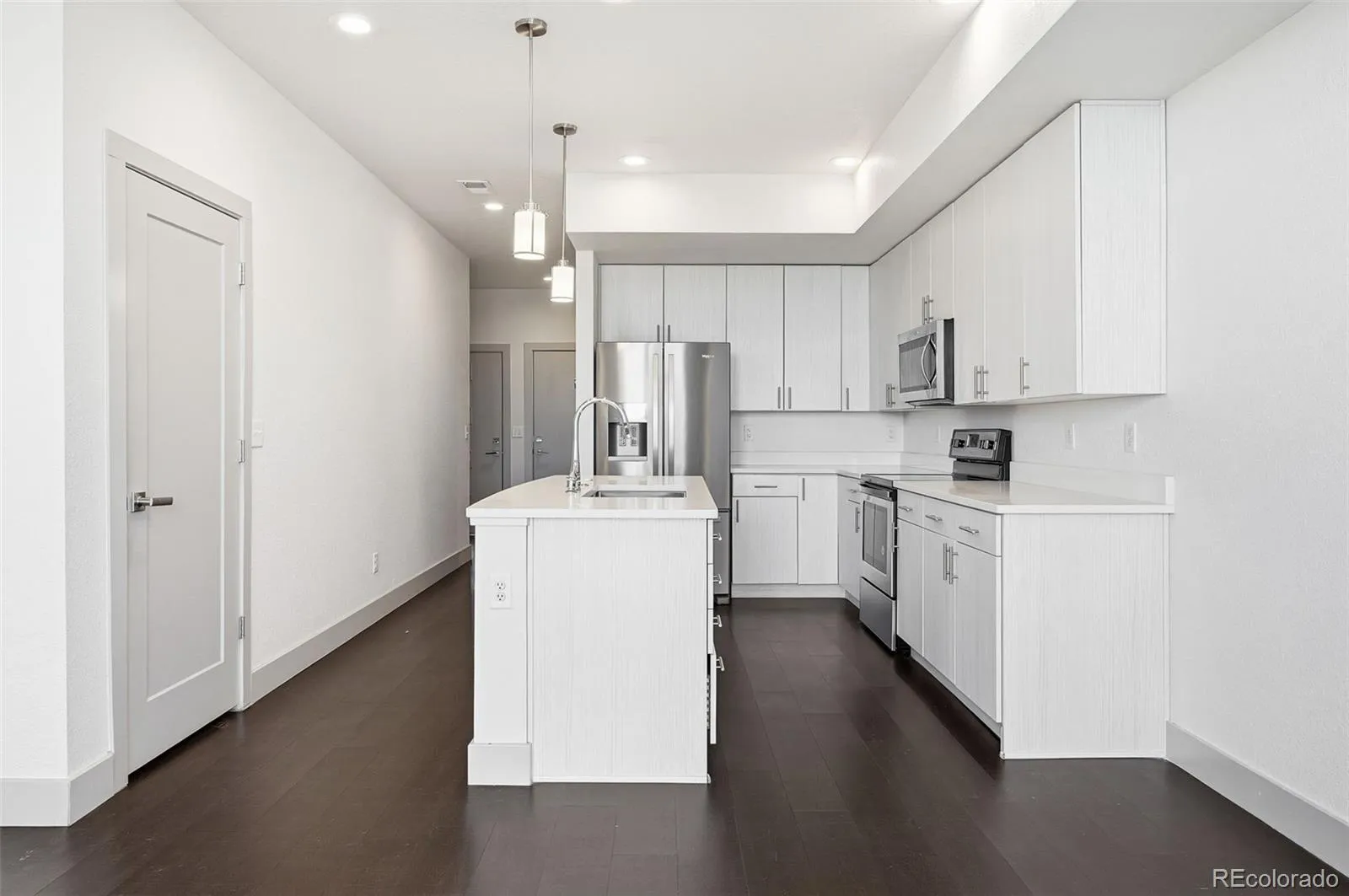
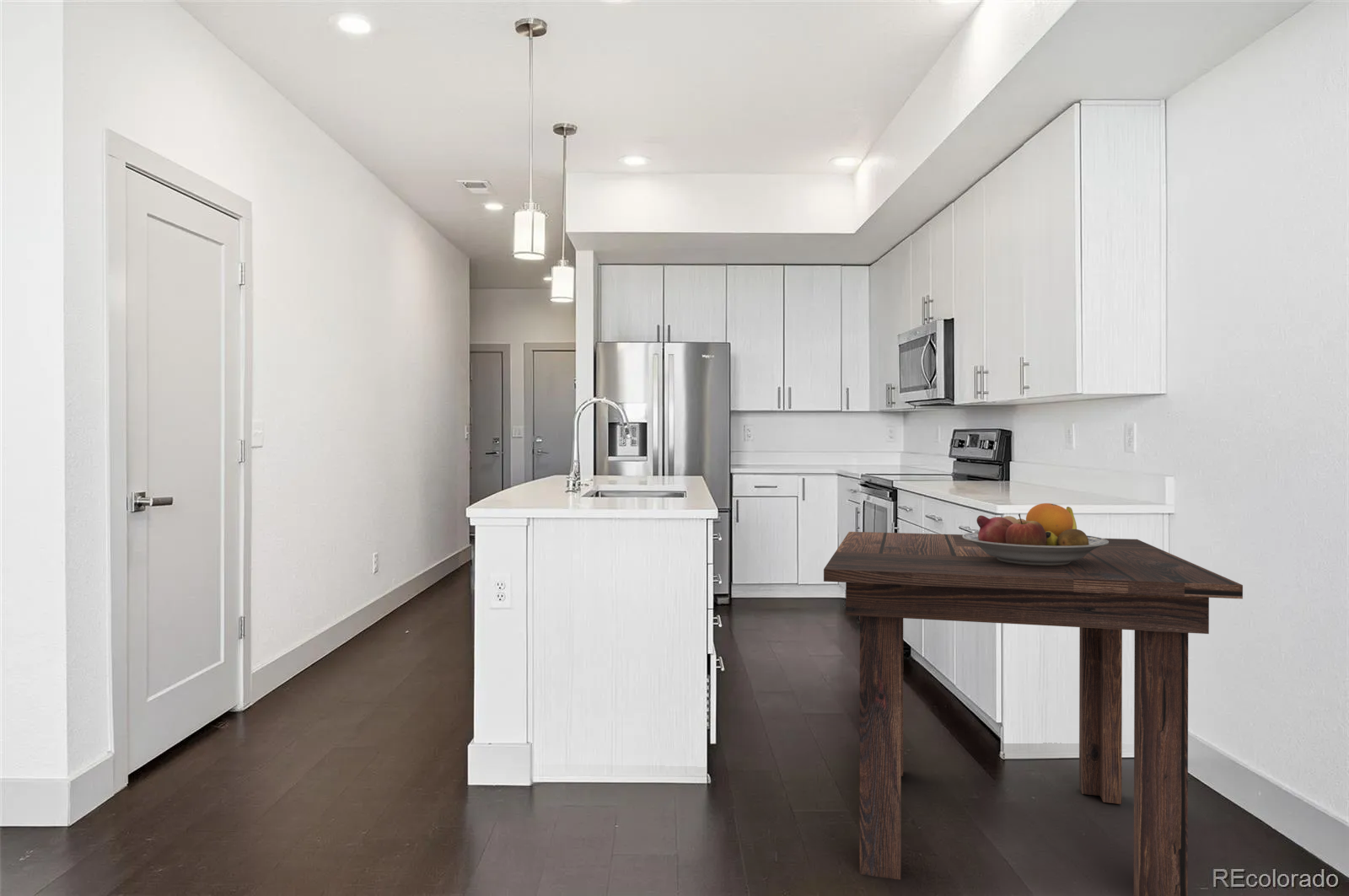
+ fruit bowl (1033, 531)
+ dining table (1003, 623)
